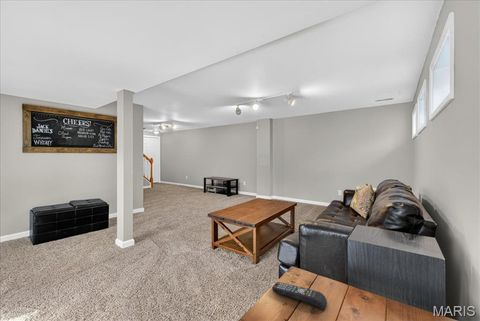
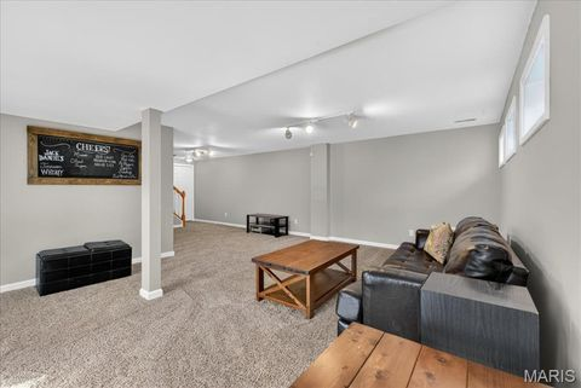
- remote control (298, 293)
